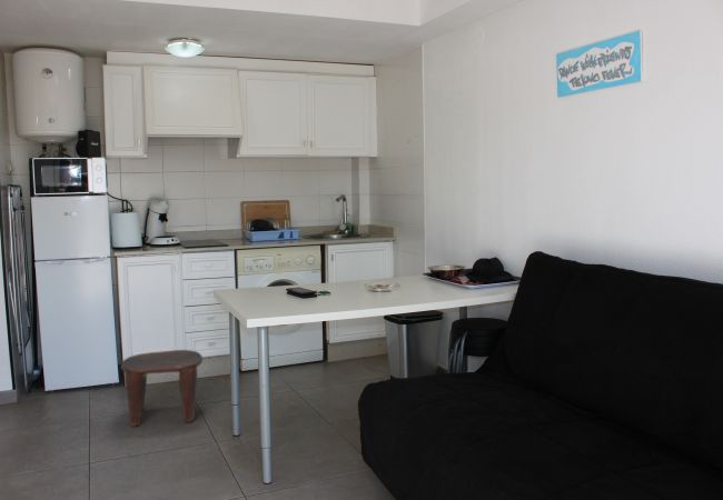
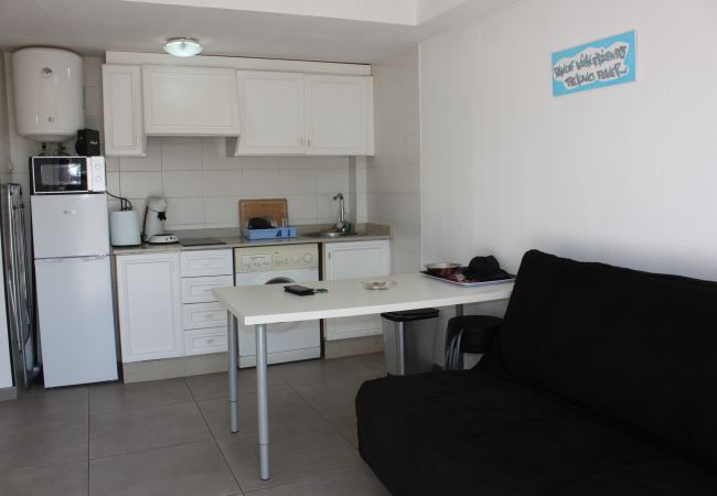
- stool (164, 372)
